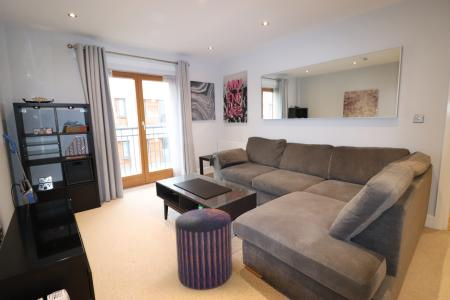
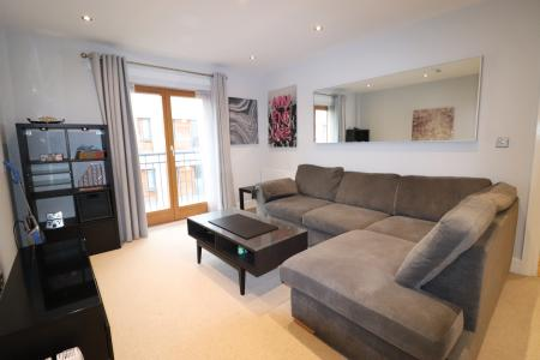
- pouf (204, 244)
